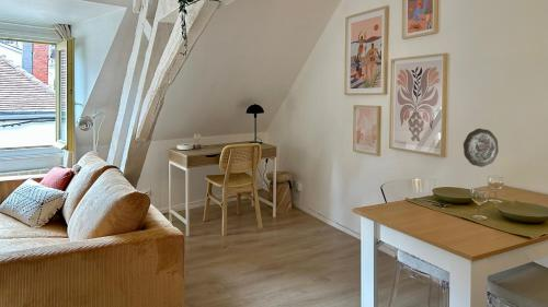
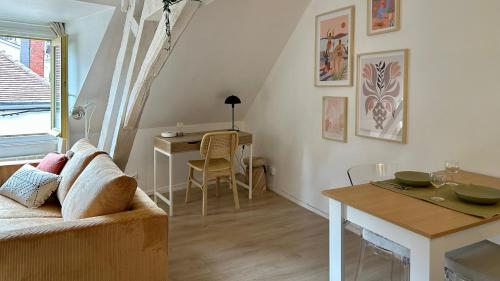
- decorative plate (481, 147)
